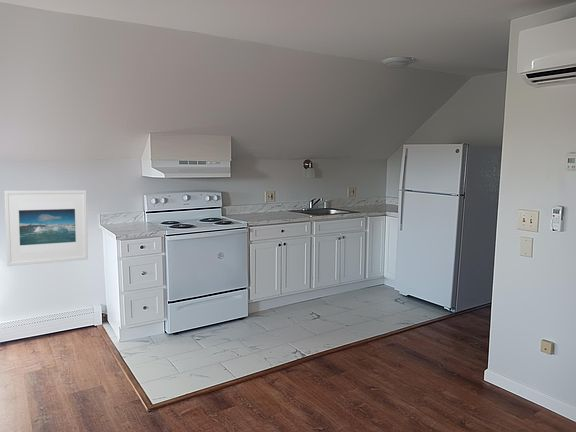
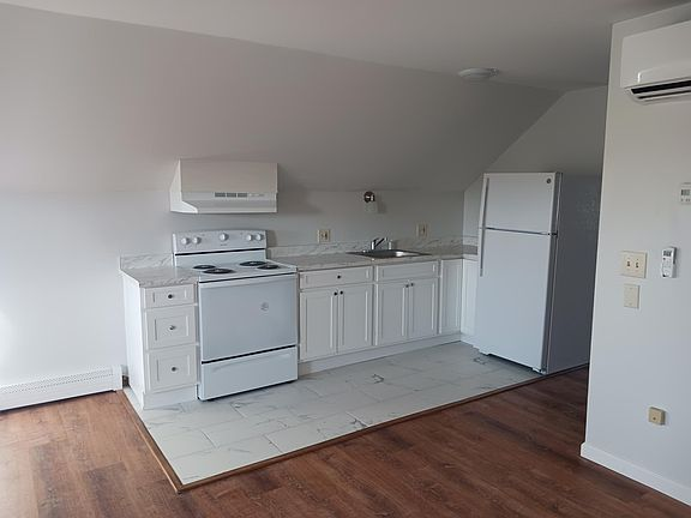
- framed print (48, 226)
